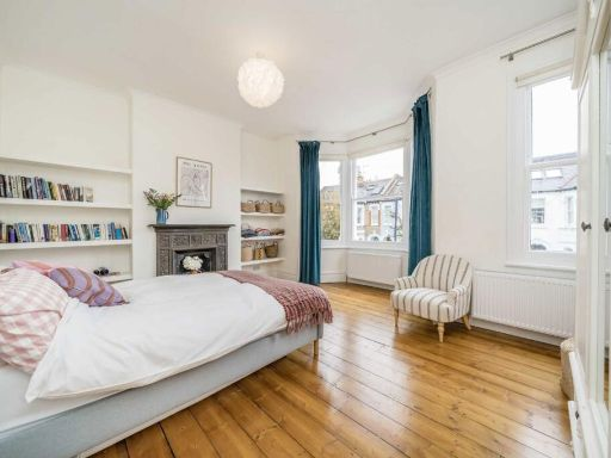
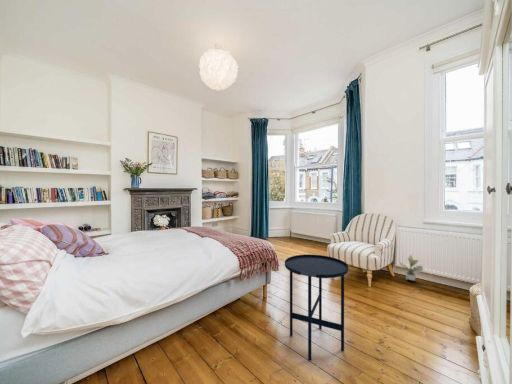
+ potted plant (410, 268)
+ side table (315, 302)
